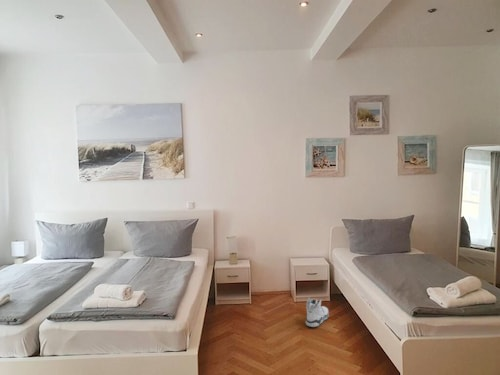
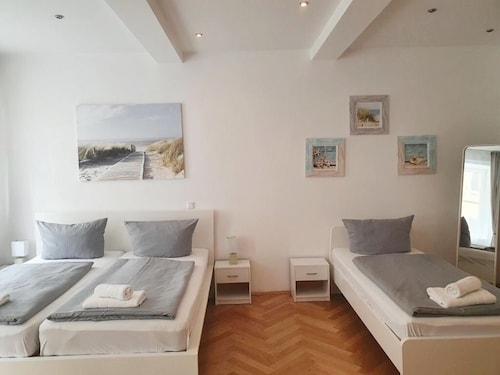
- sneaker (317, 308)
